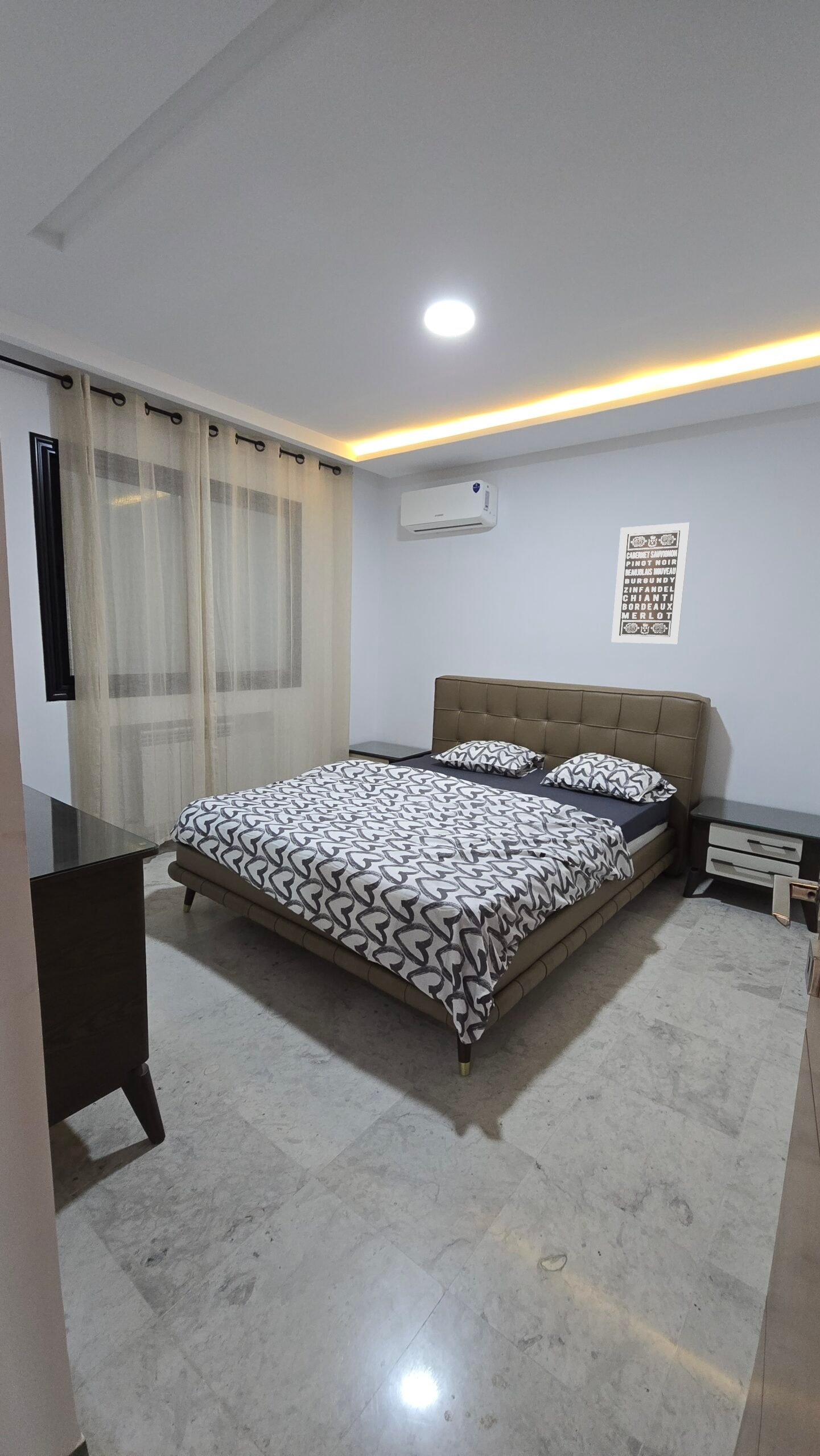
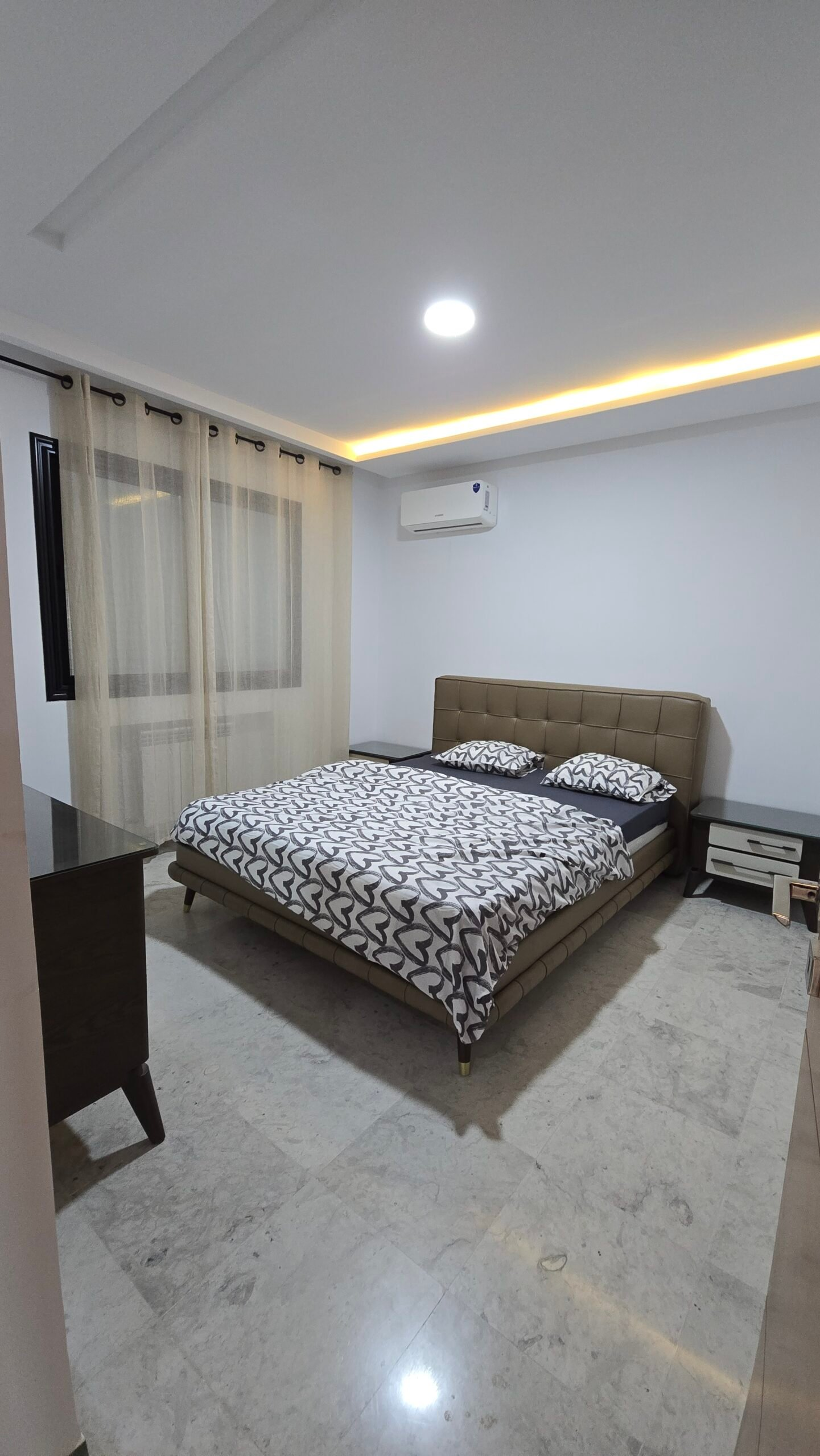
- wall art (649, 585)
